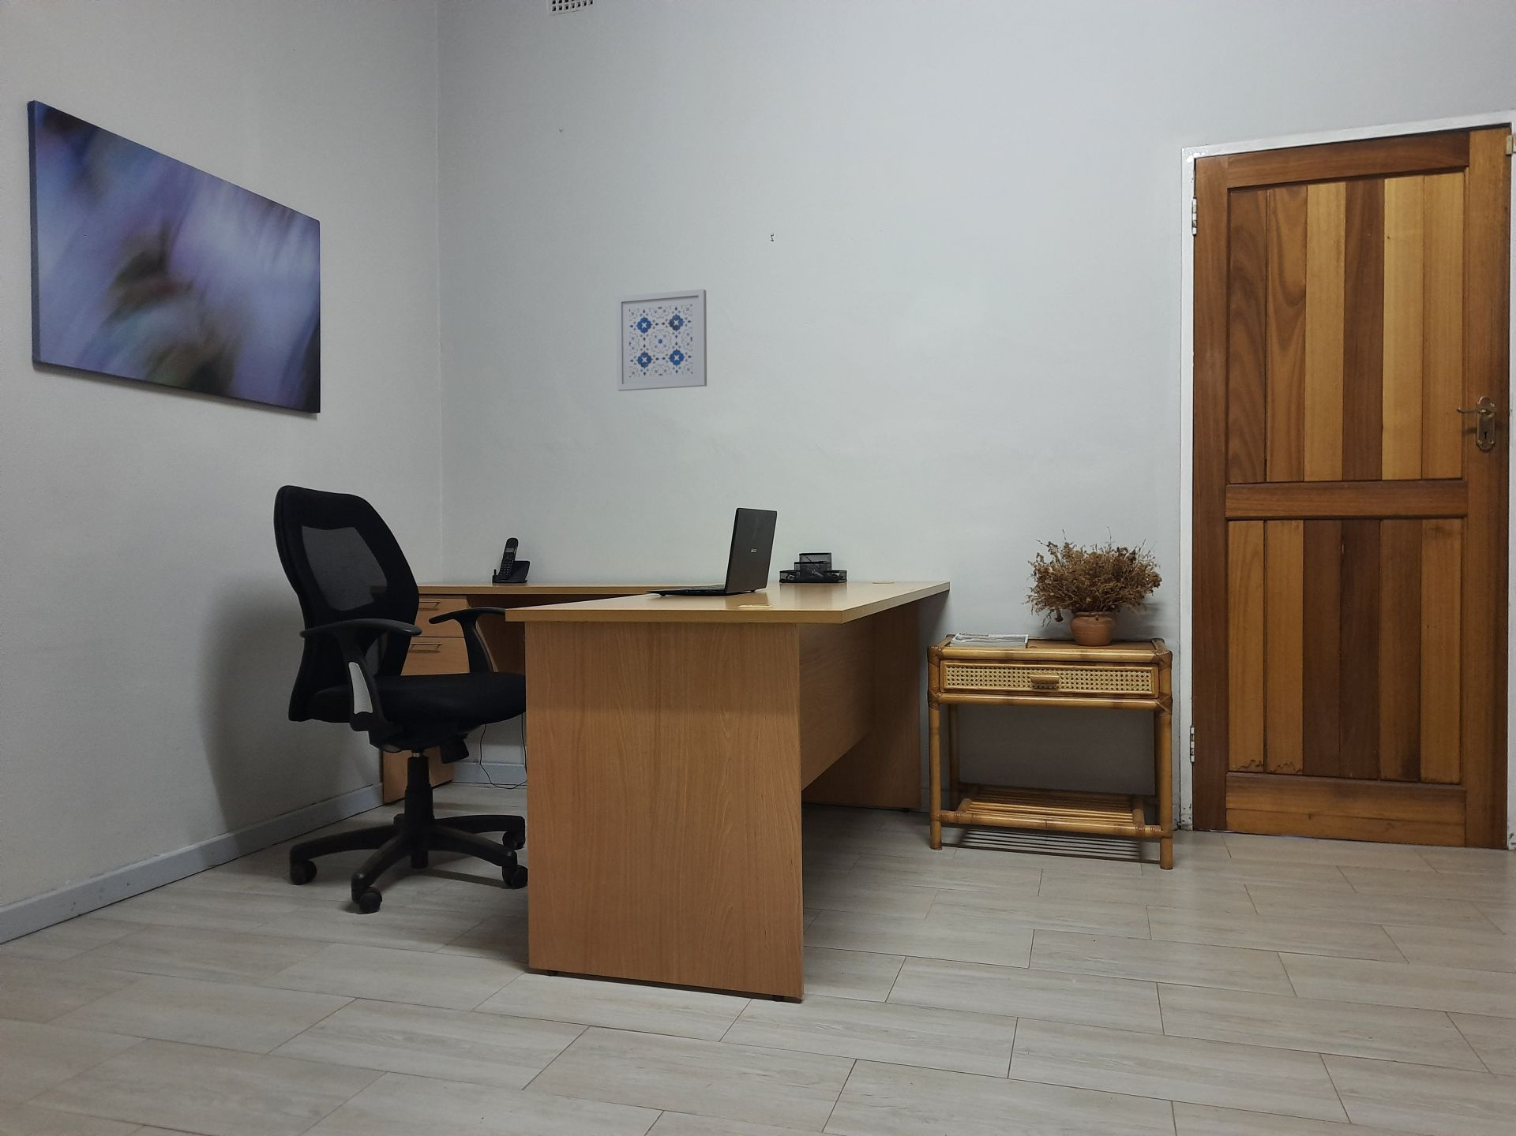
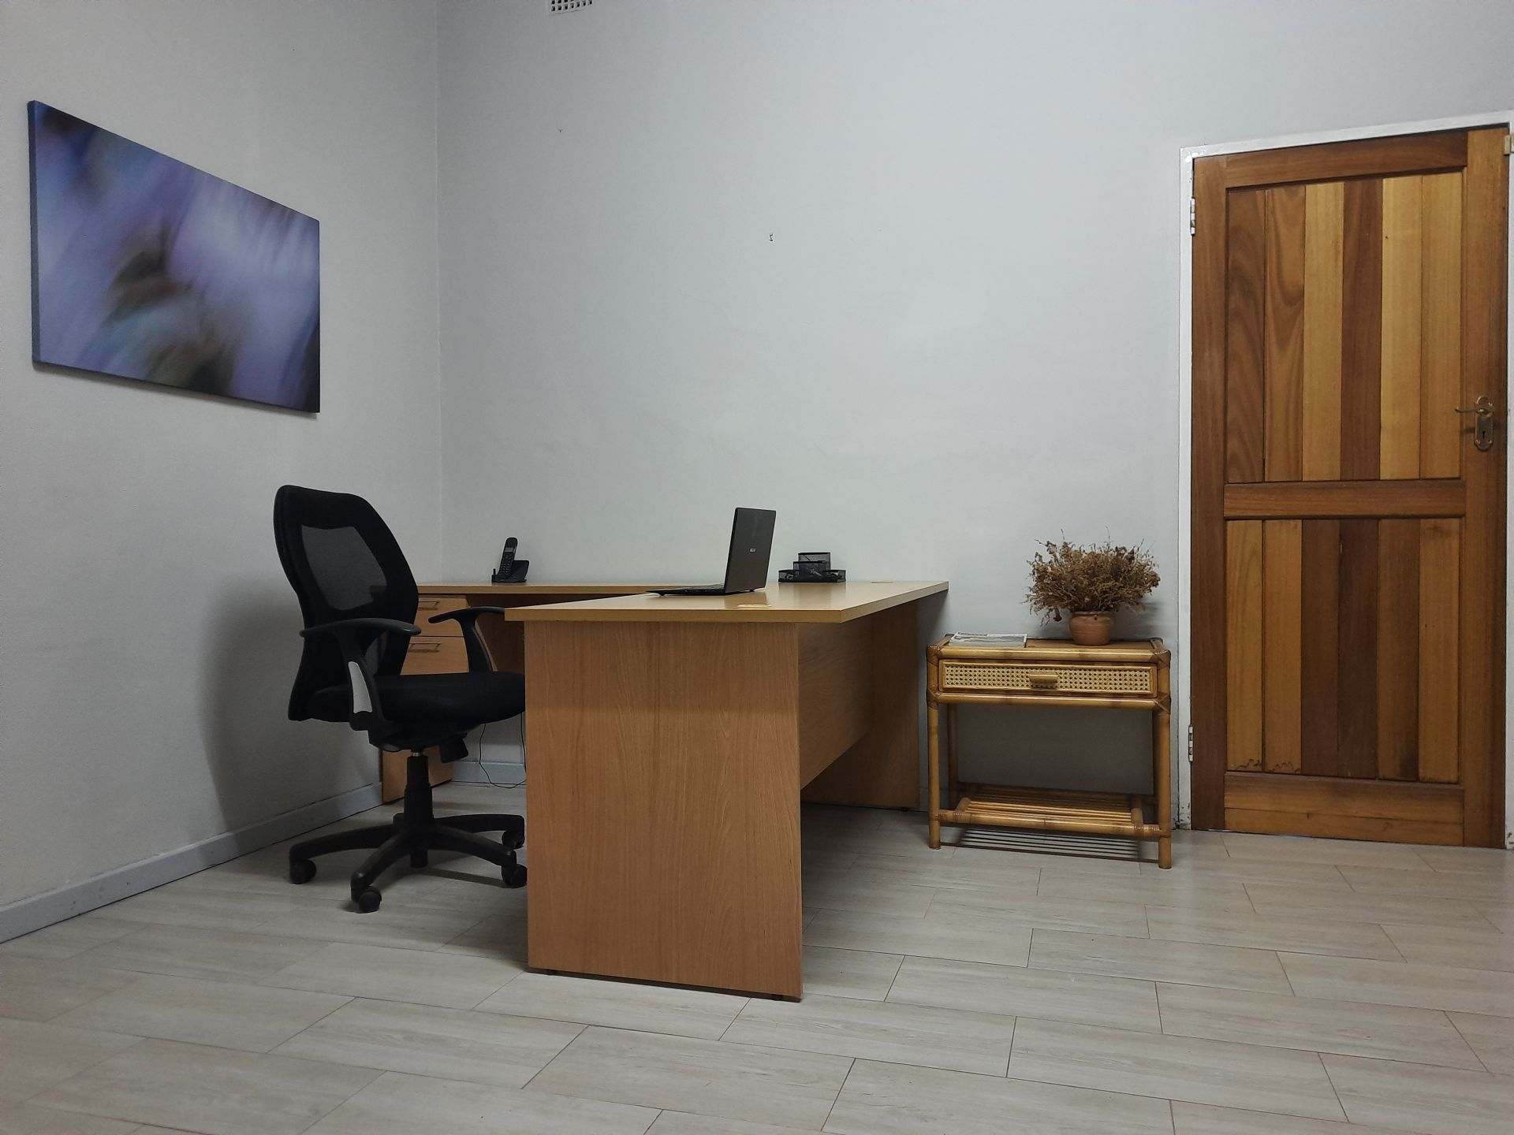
- wall art (661, 341)
